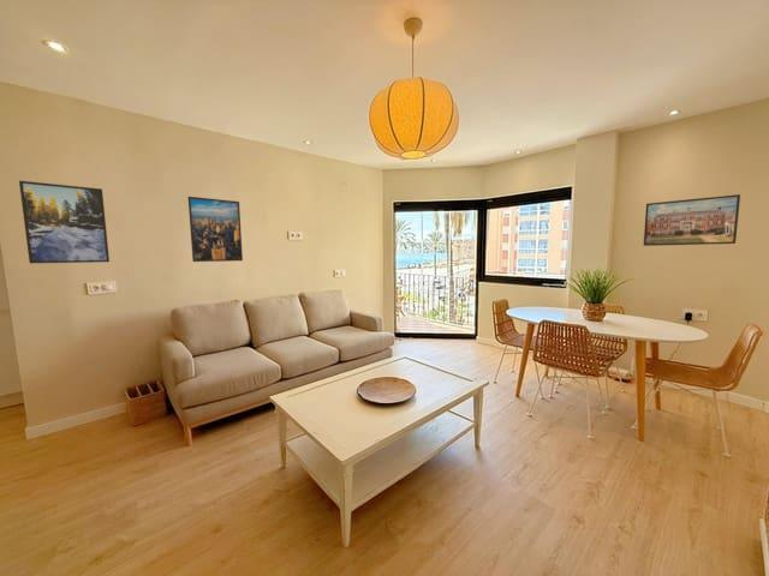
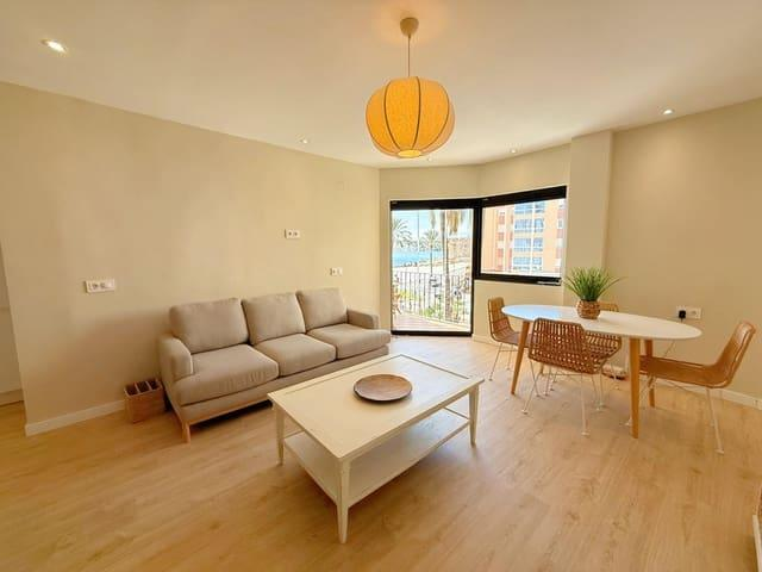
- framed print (687, 222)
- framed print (67, 224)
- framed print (216, 230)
